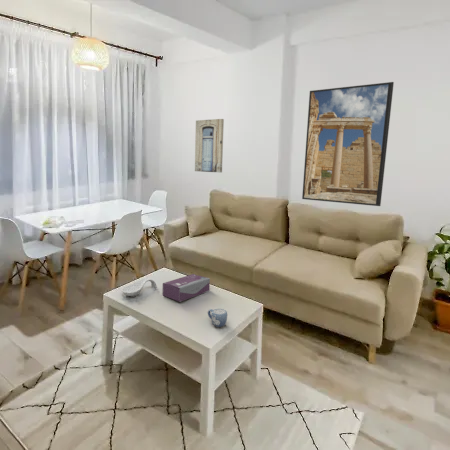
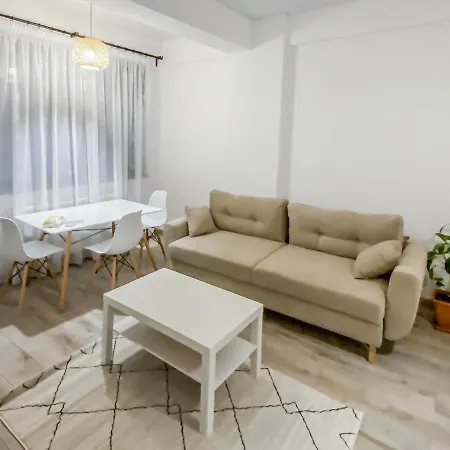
- mug (216, 317)
- tissue box (186, 286)
- wall art (208, 146)
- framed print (343, 146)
- spoon rest (139, 286)
